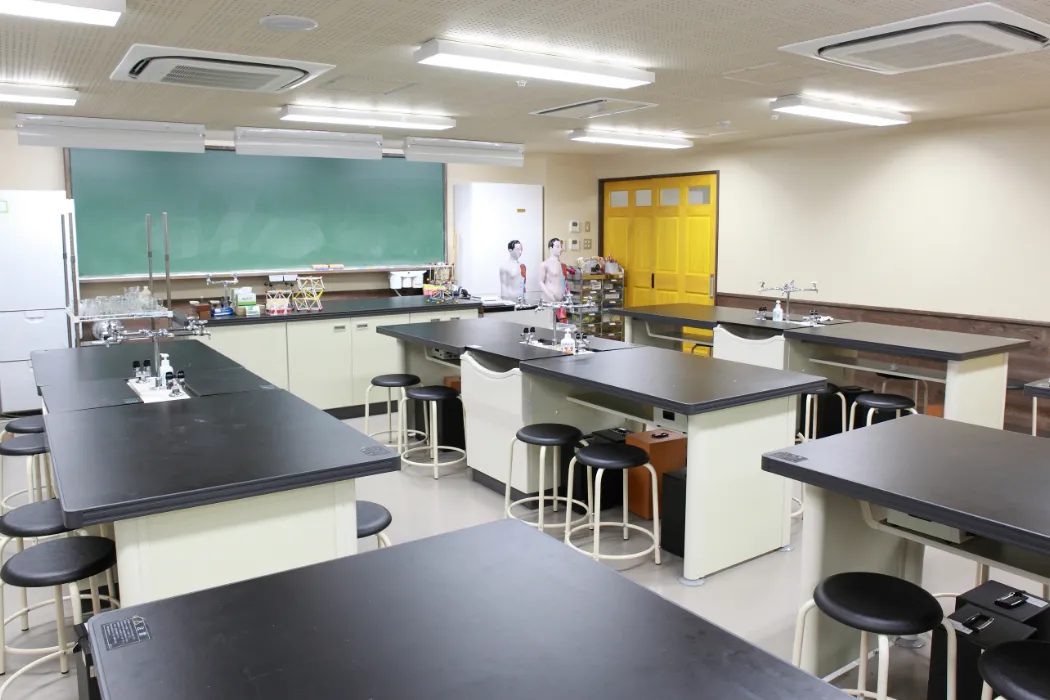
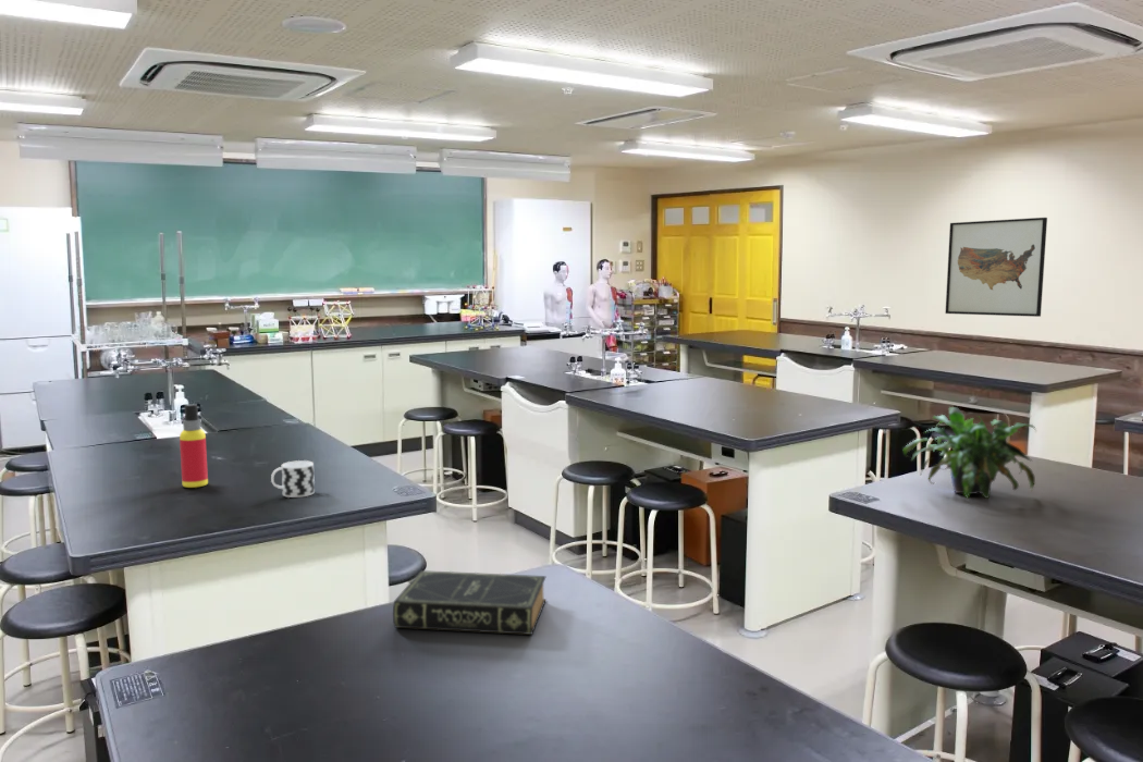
+ spray bottle (193, 445)
+ book (472, 601)
+ potted plant (966, 448)
+ wall art (993, 268)
+ cup (292, 479)
